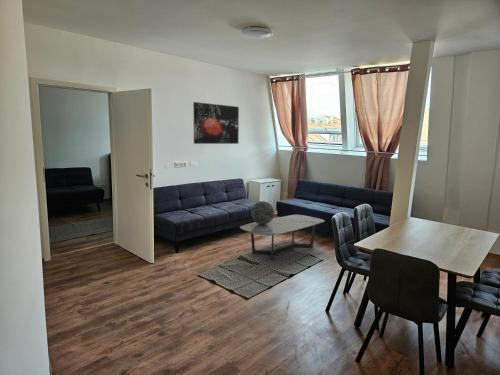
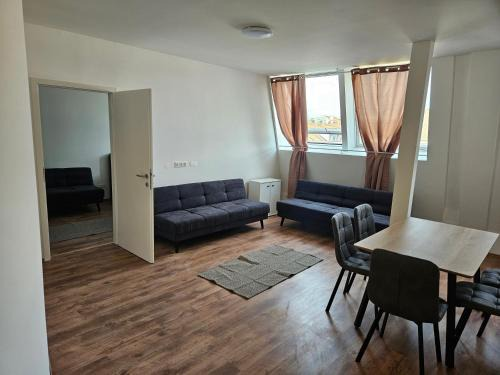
- wall art (217, 124)
- decorative sphere (262, 212)
- coffee table (283, 232)
